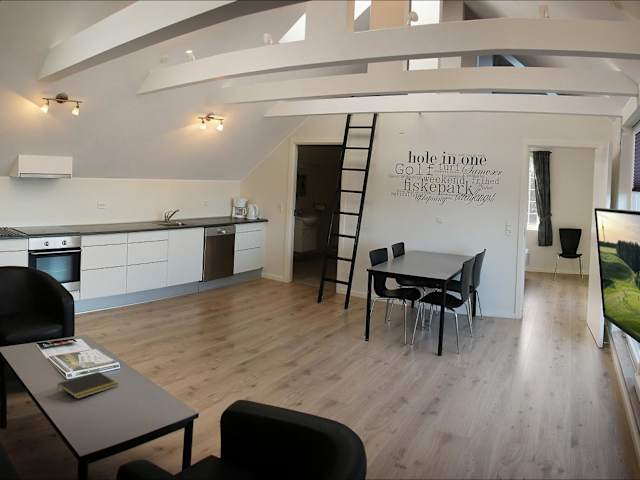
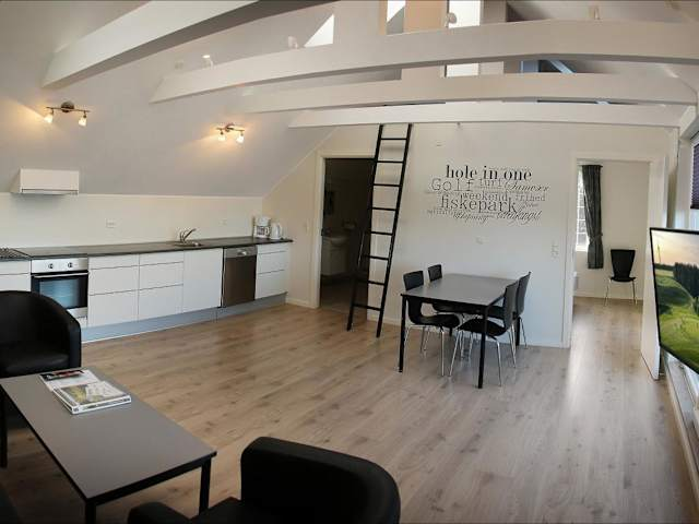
- notepad (88, 384)
